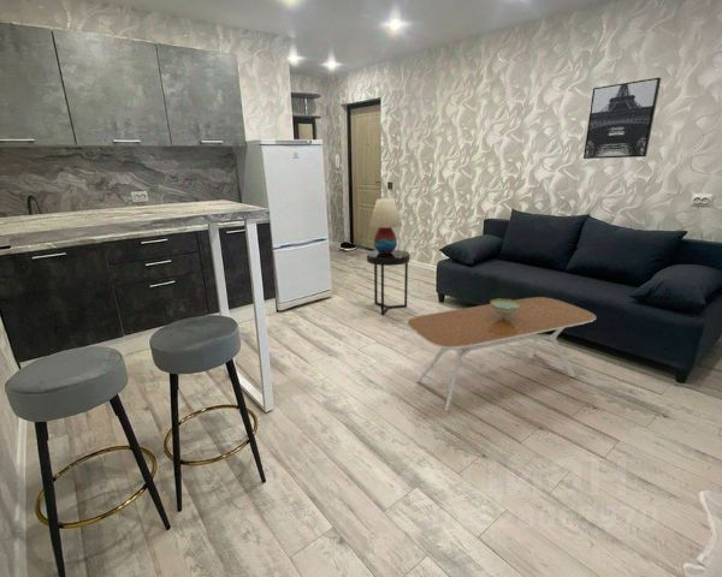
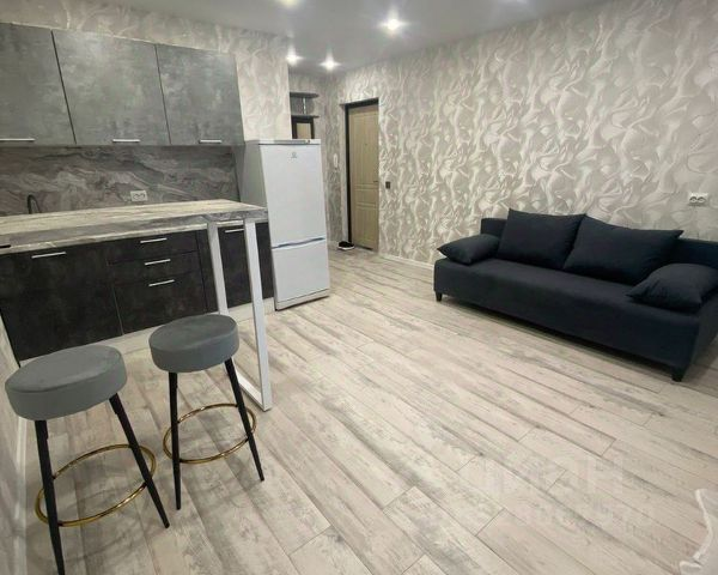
- coffee table (498, 344)
- table lamp (385, 226)
- side table (383, 281)
- decorative bowl (504, 309)
- wall art (619, 121)
